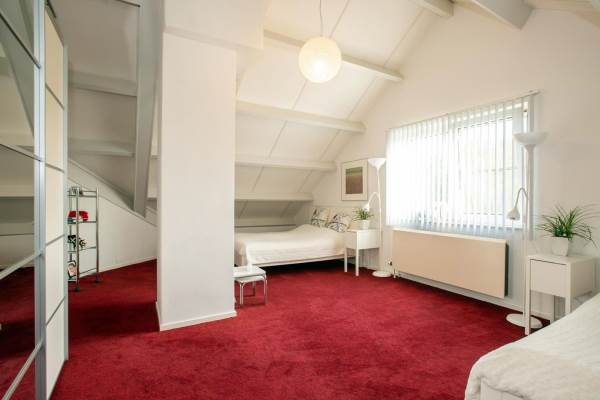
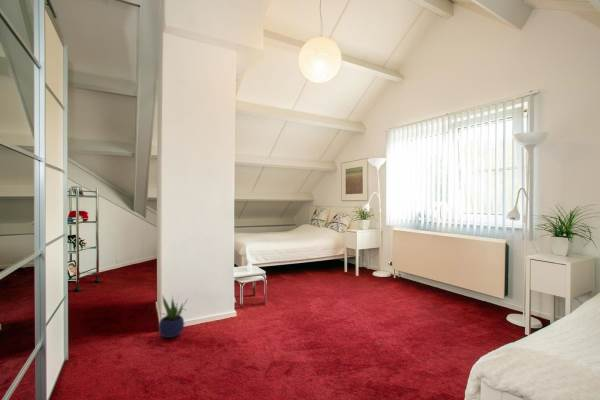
+ potted plant (173, 315)
